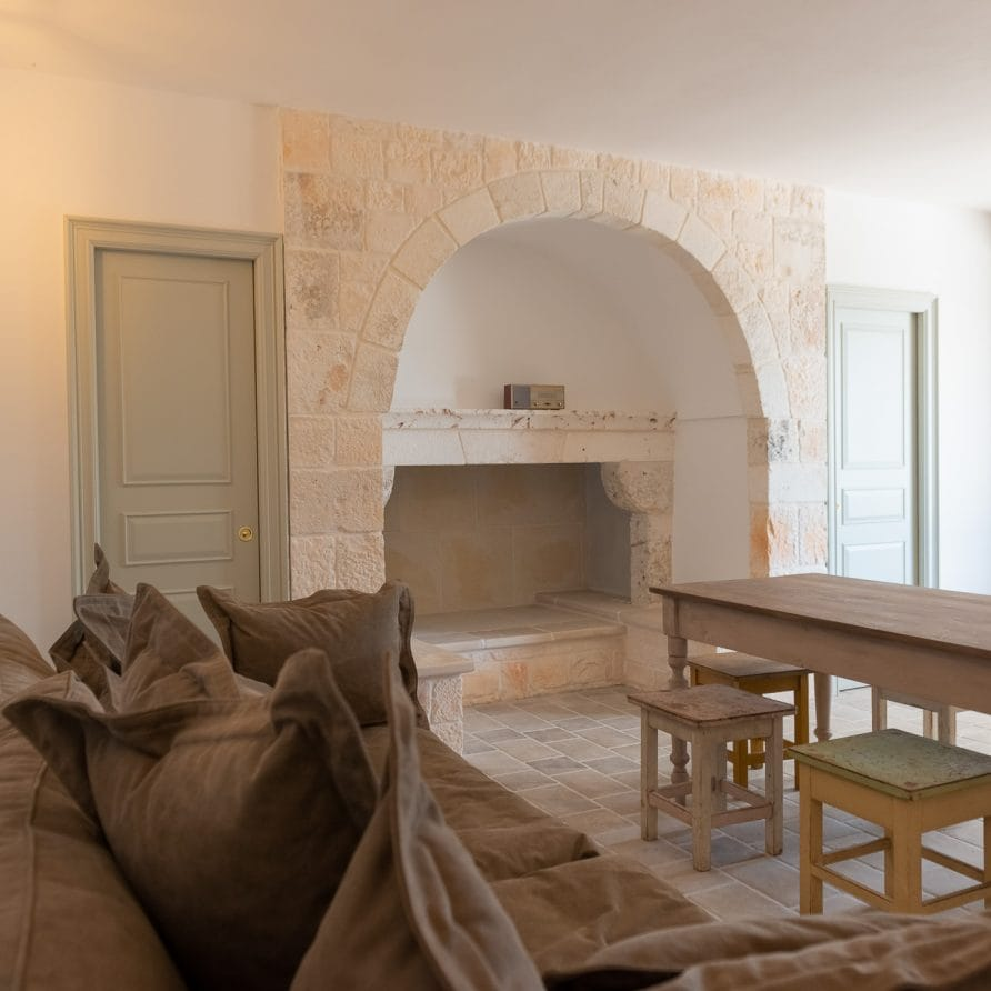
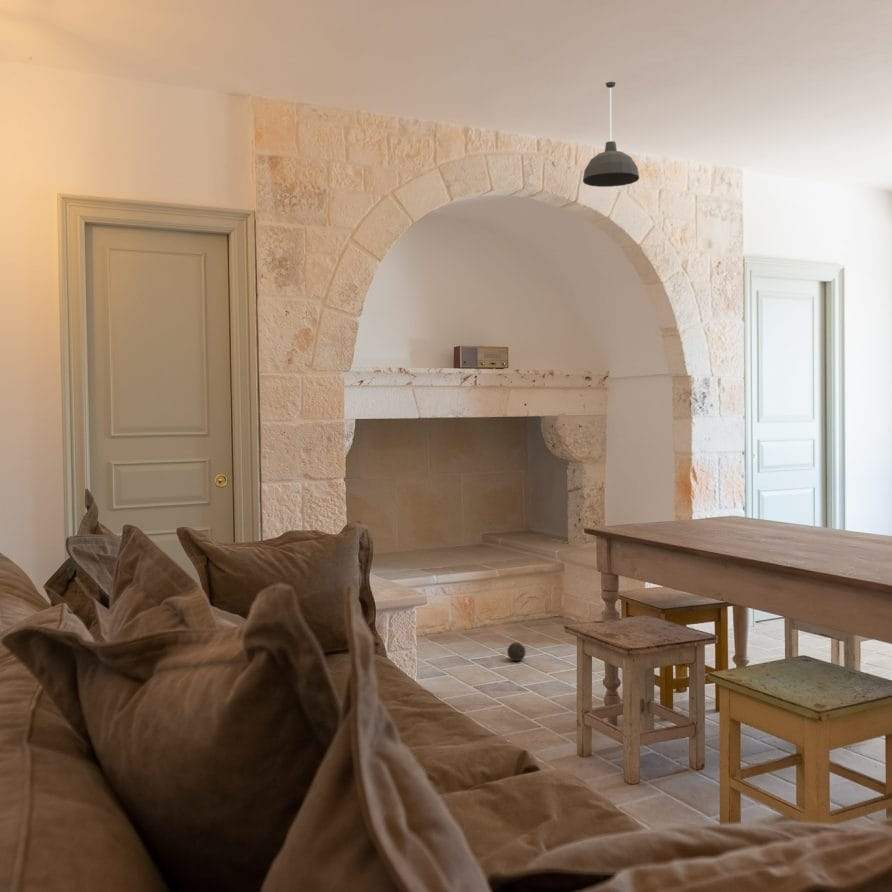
+ pendant lamp (610, 131)
+ decorative ball (516, 651)
